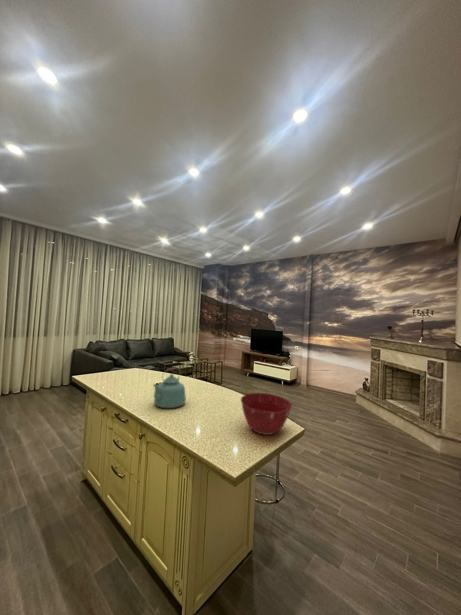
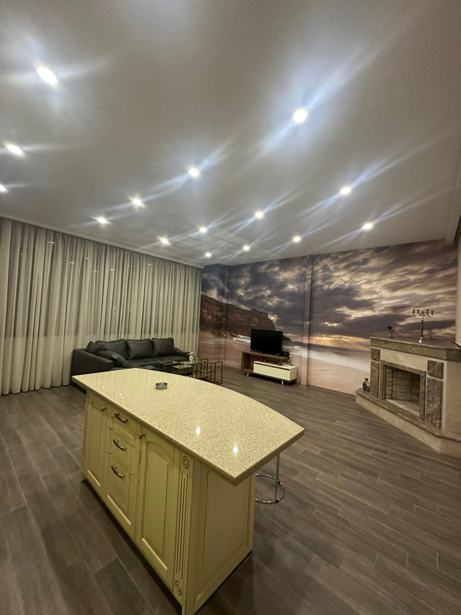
- kettle (168, 386)
- mixing bowl (265, 415)
